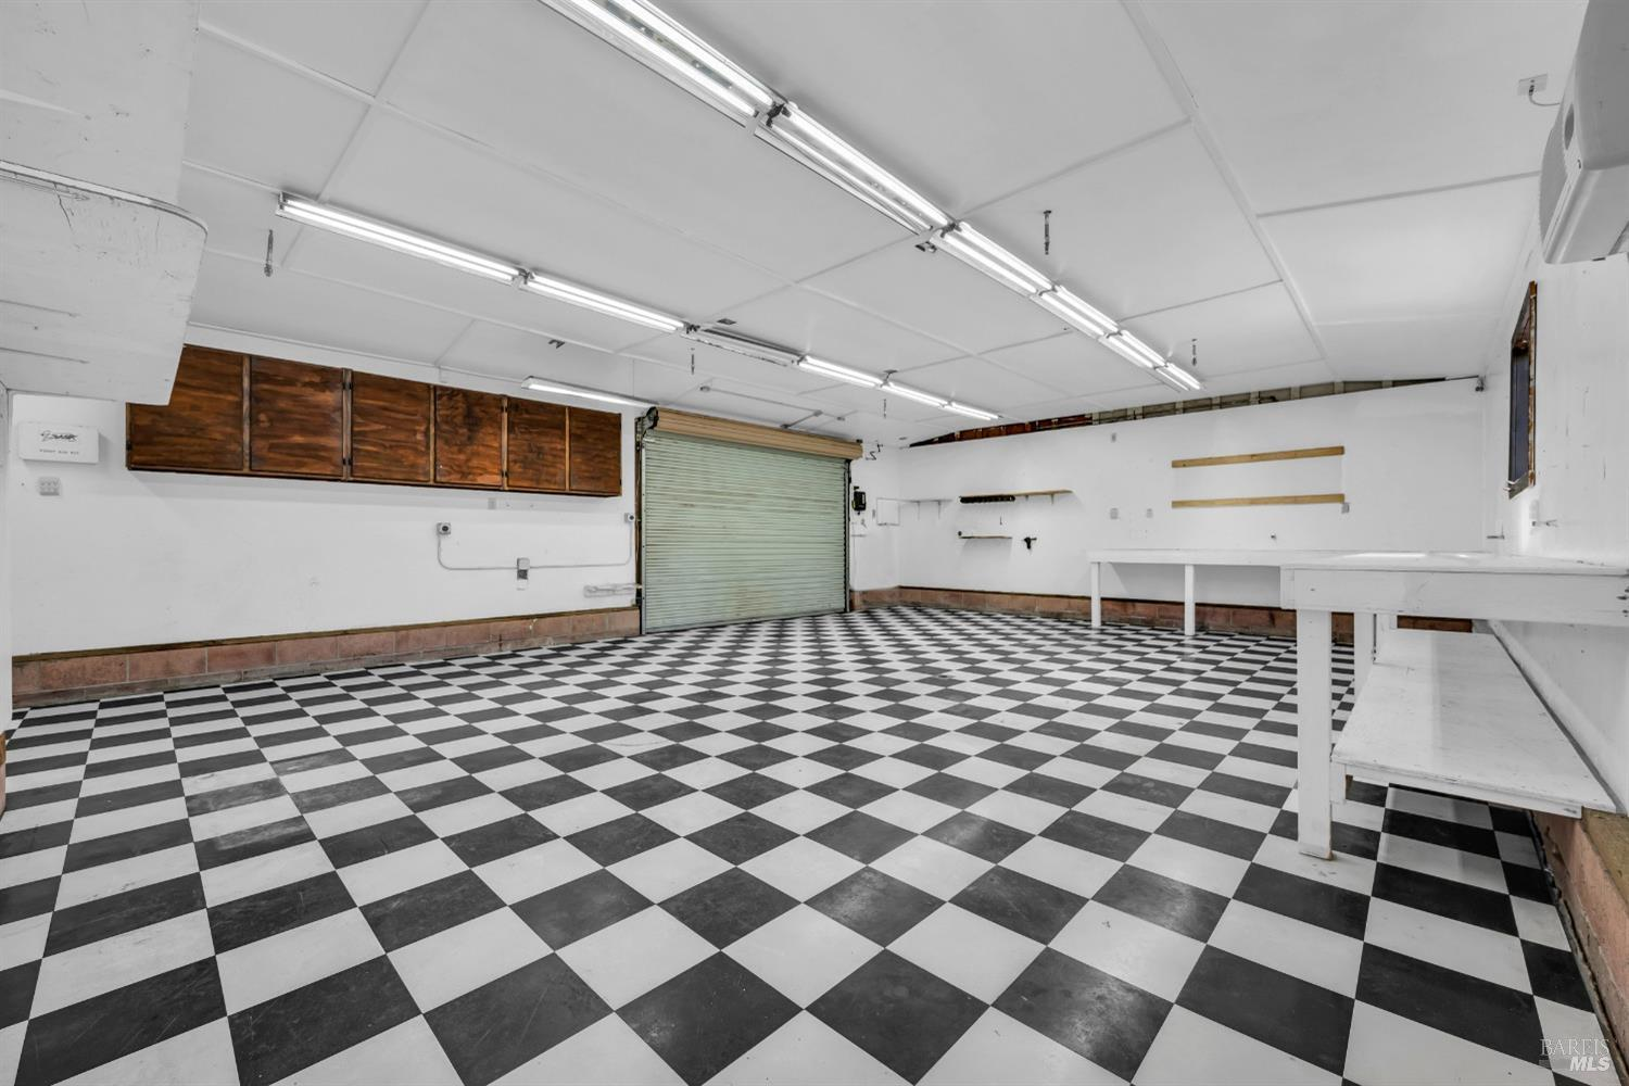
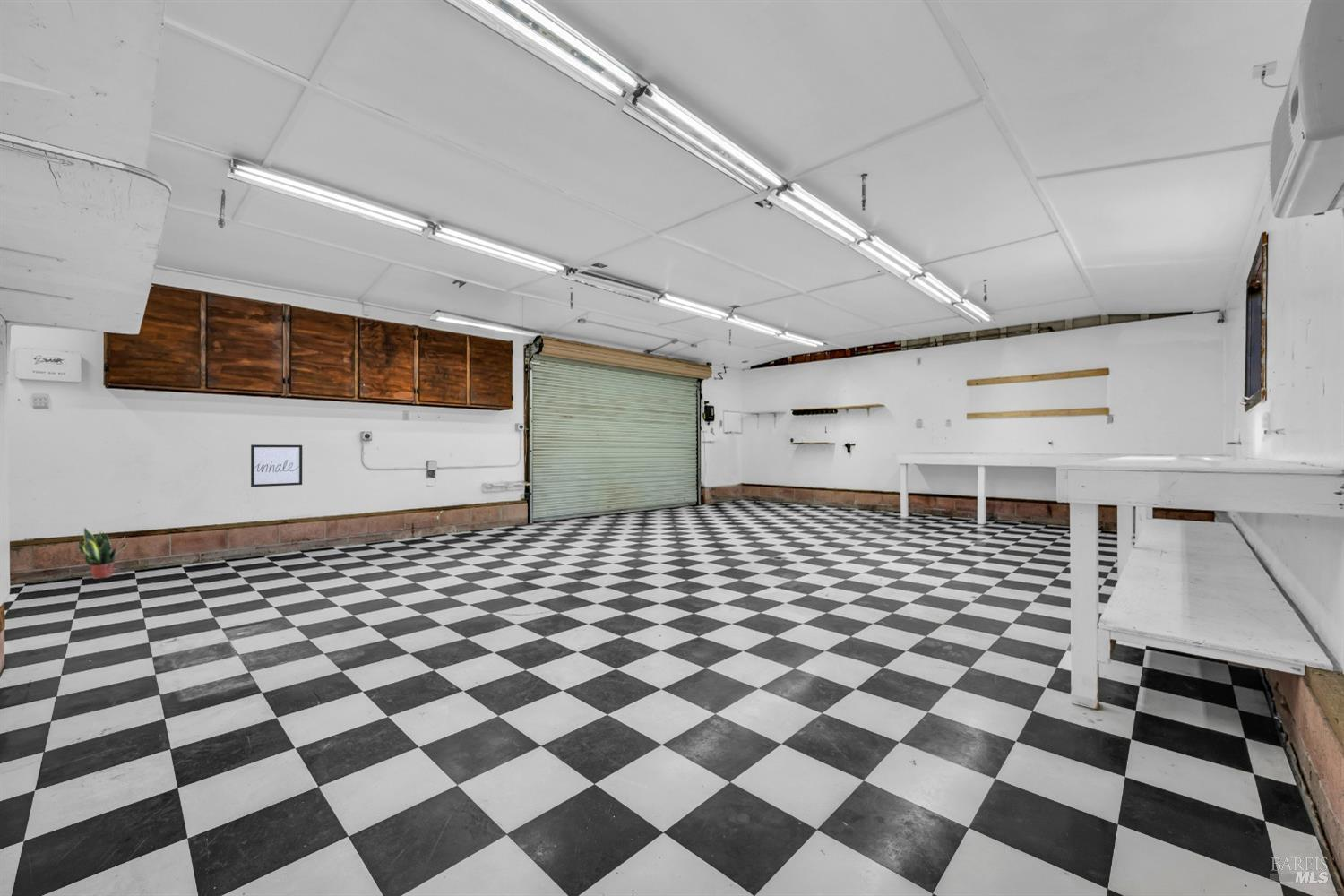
+ wall art (277, 465)
+ potted plant (102, 551)
